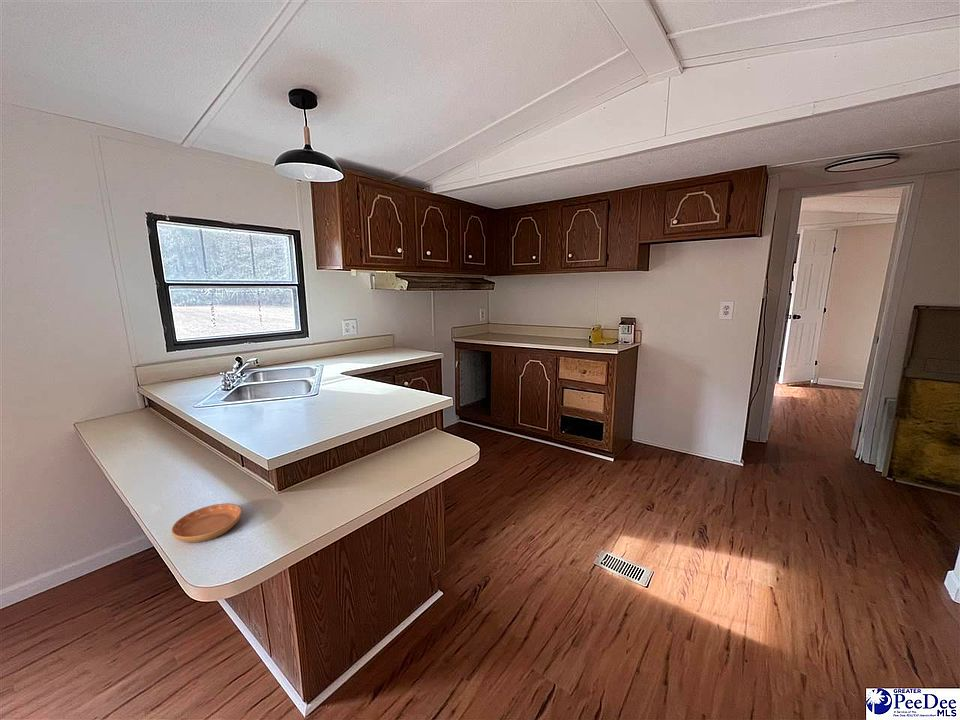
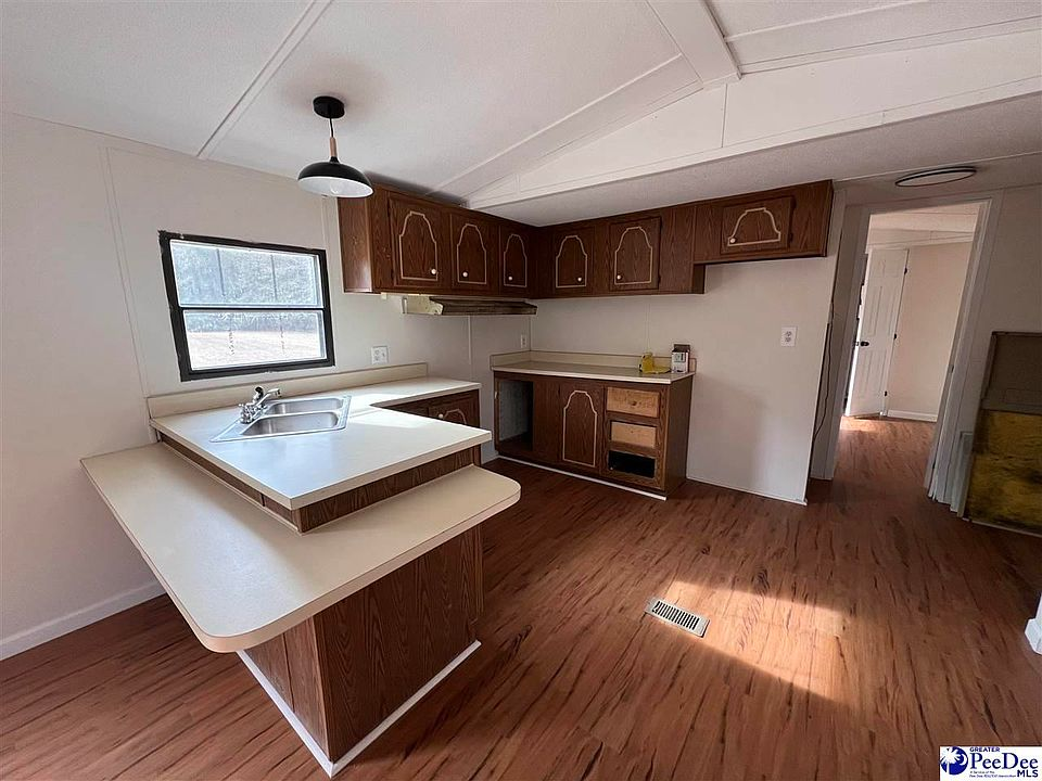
- saucer (208, 523)
